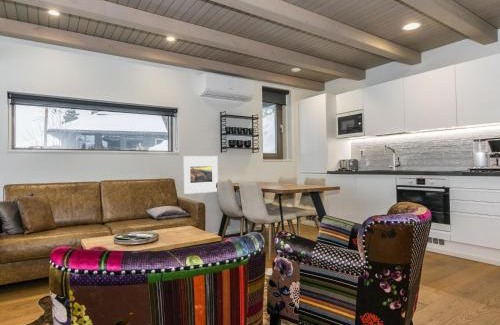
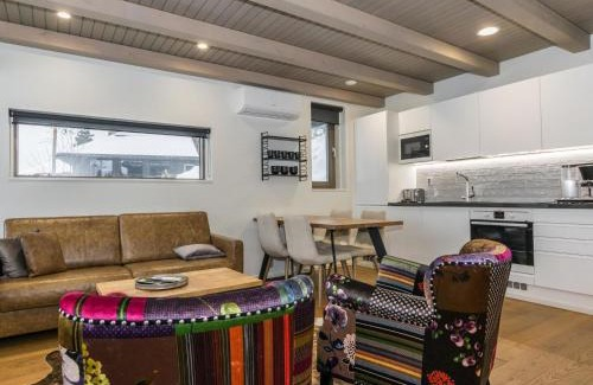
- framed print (201, 174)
